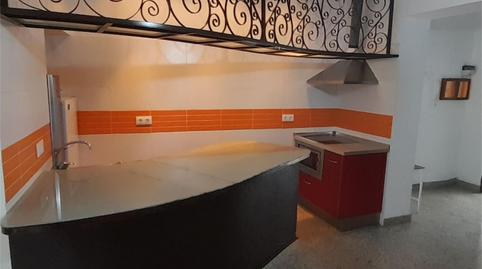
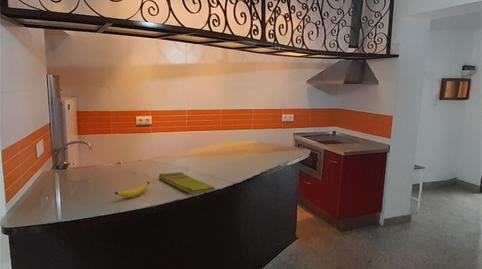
+ dish towel (185, 181)
+ banana (134, 191)
